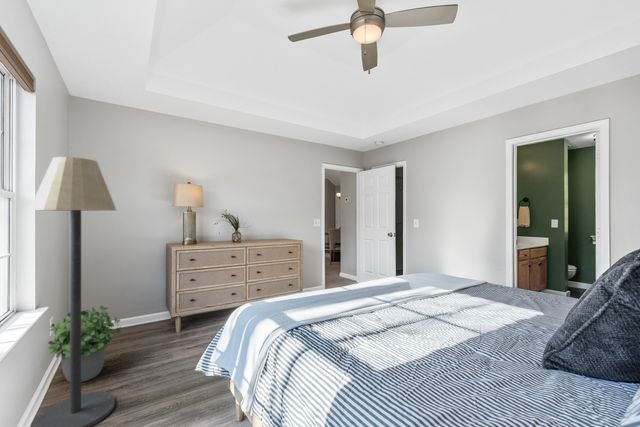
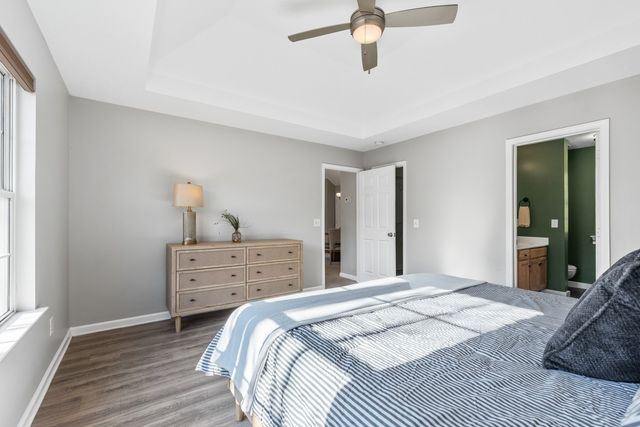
- floor lamp (75, 287)
- potted plant (86, 341)
